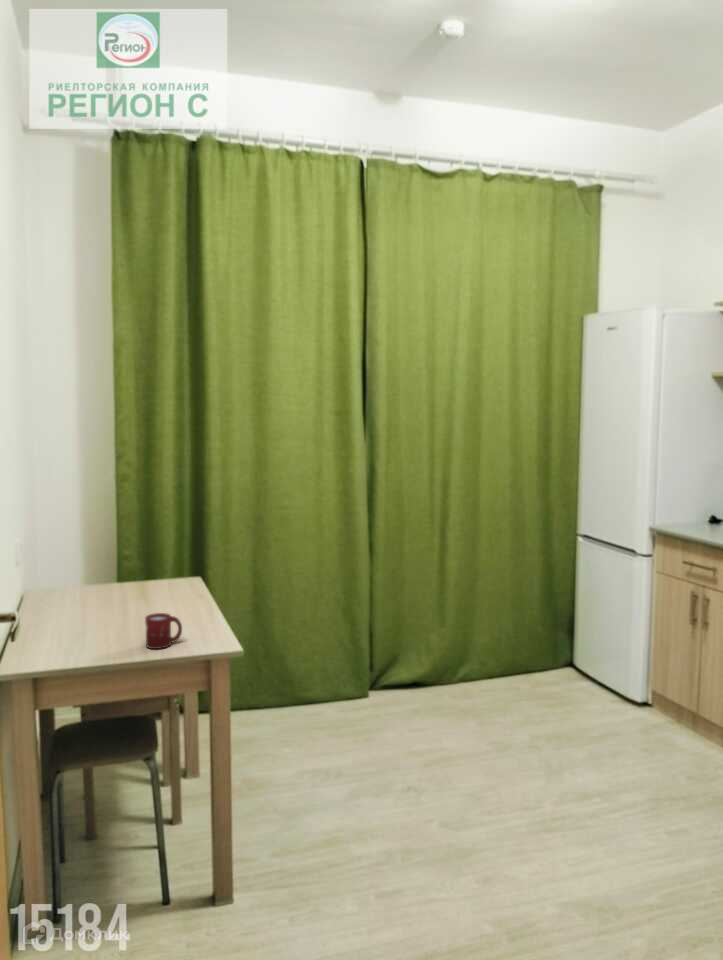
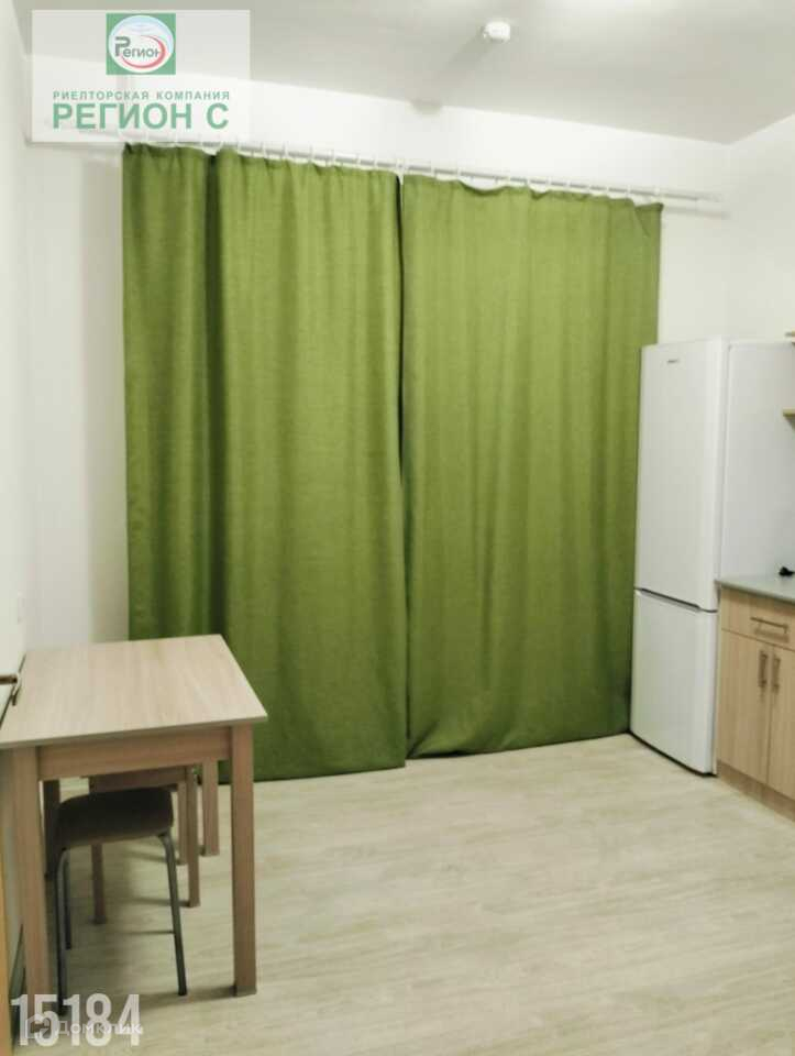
- cup (164, 630)
